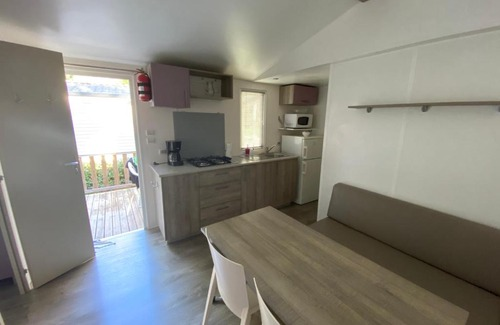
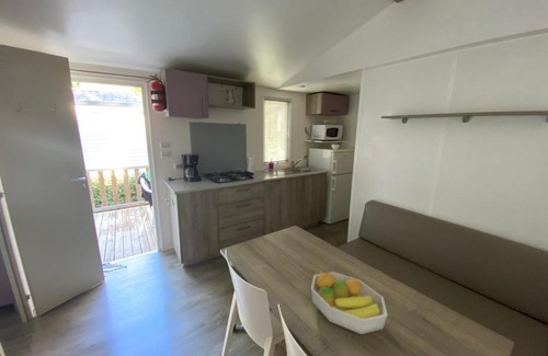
+ fruit bowl (345, 297)
